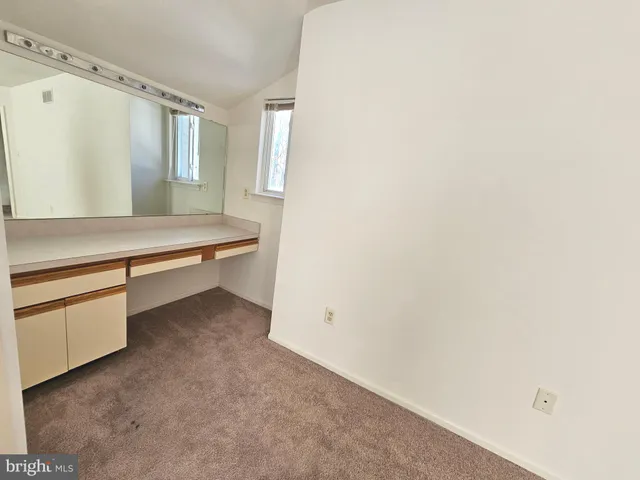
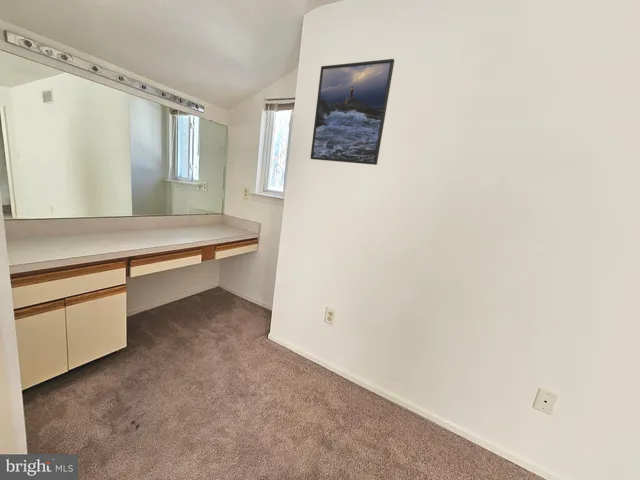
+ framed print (348, 114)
